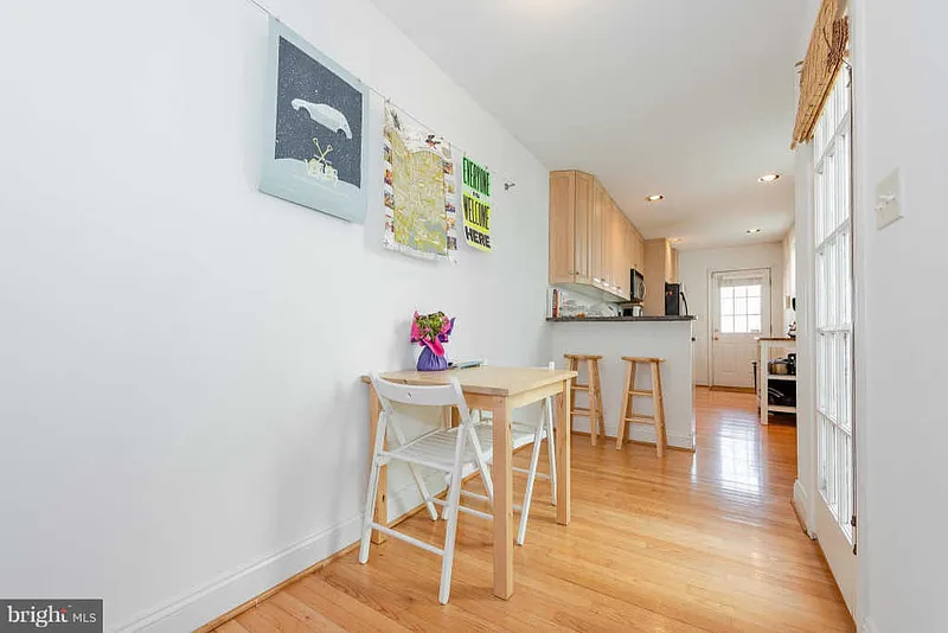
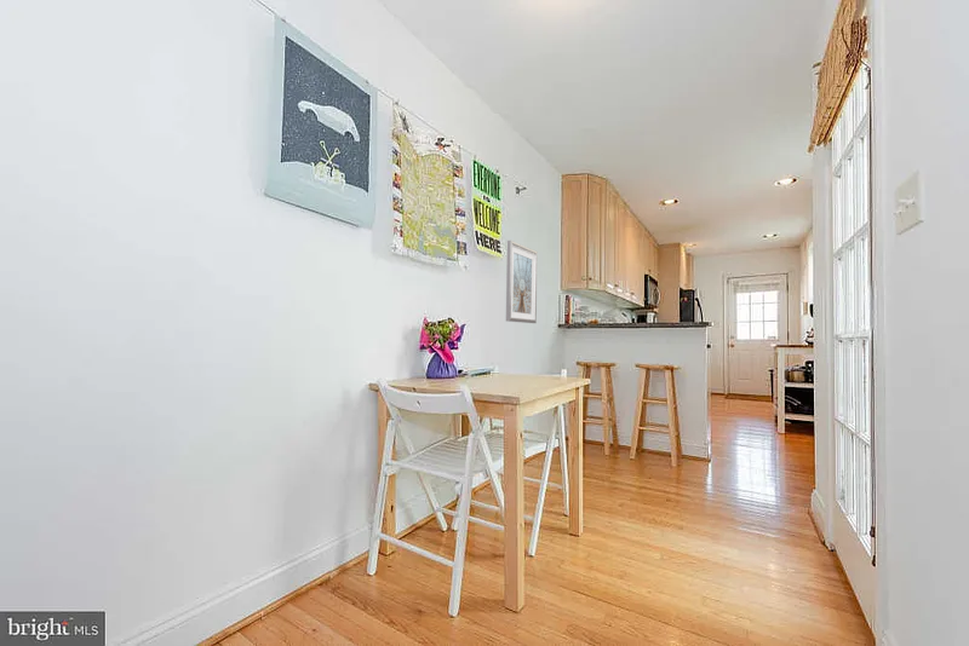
+ picture frame (522, 284)
